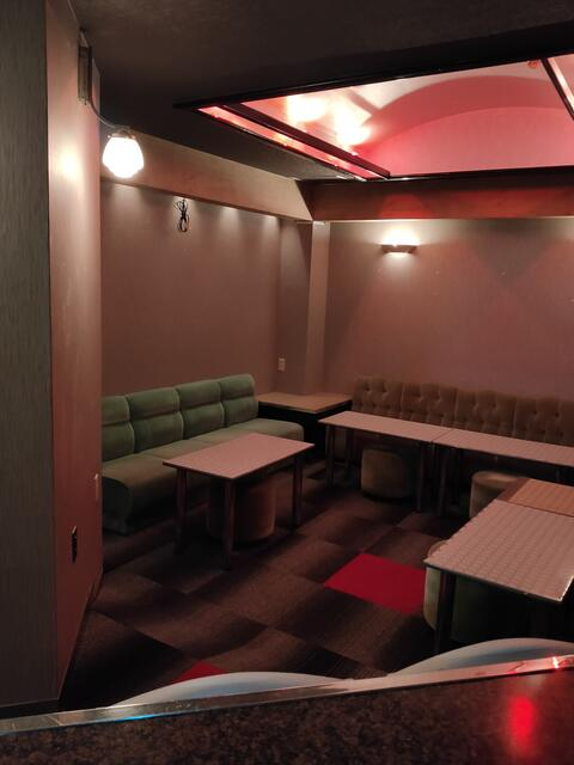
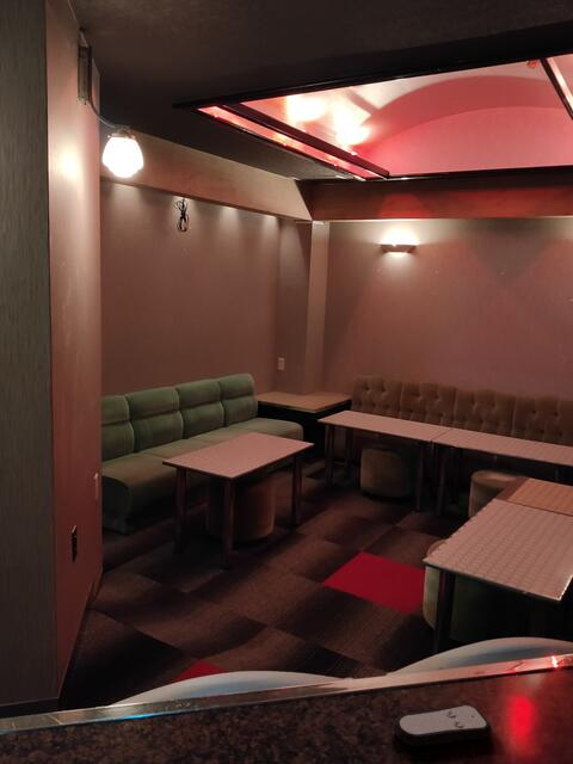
+ remote control (440, 725)
